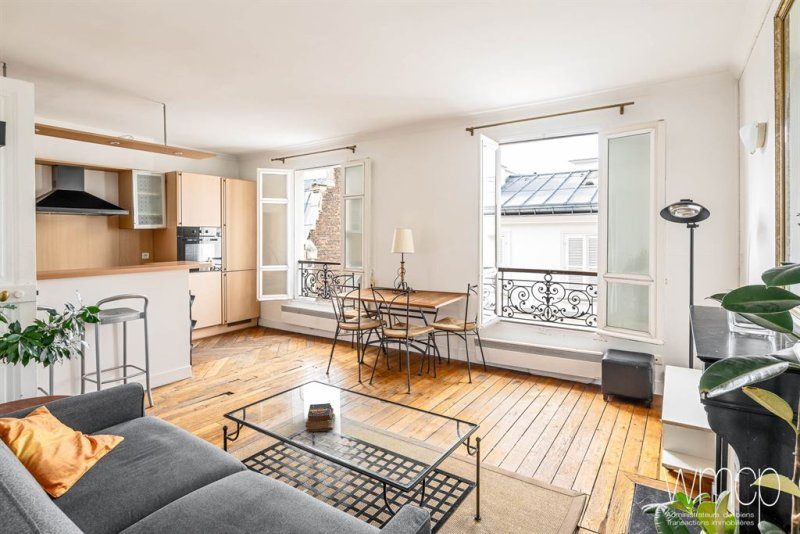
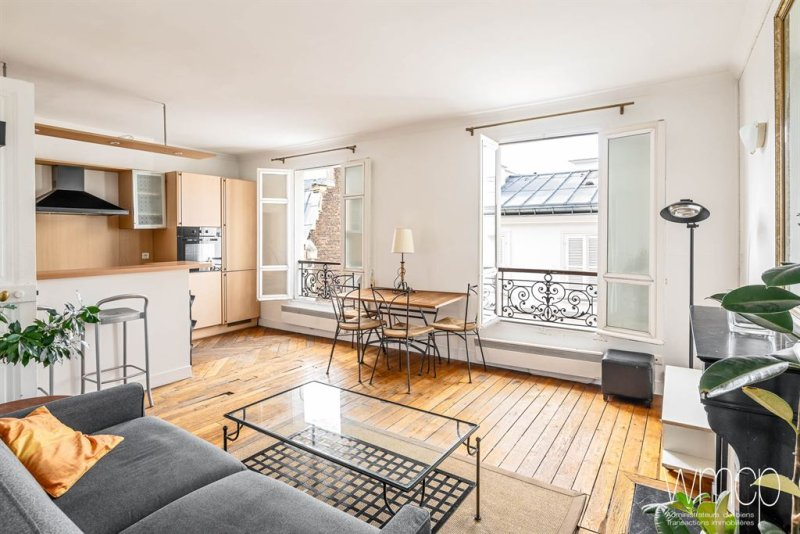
- books (321, 416)
